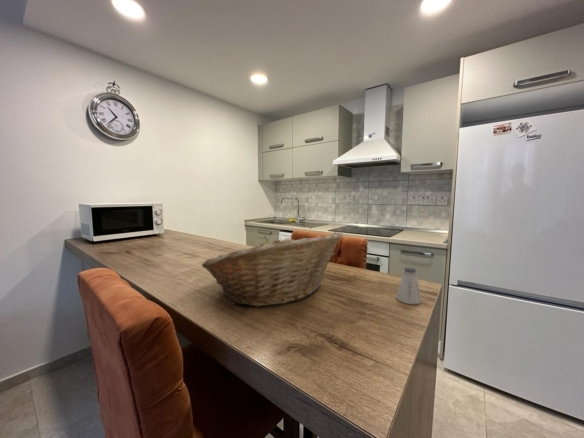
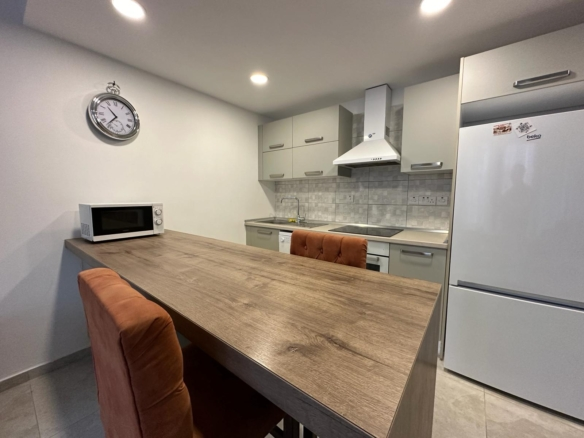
- fruit basket (278, 260)
- saltshaker (409, 284)
